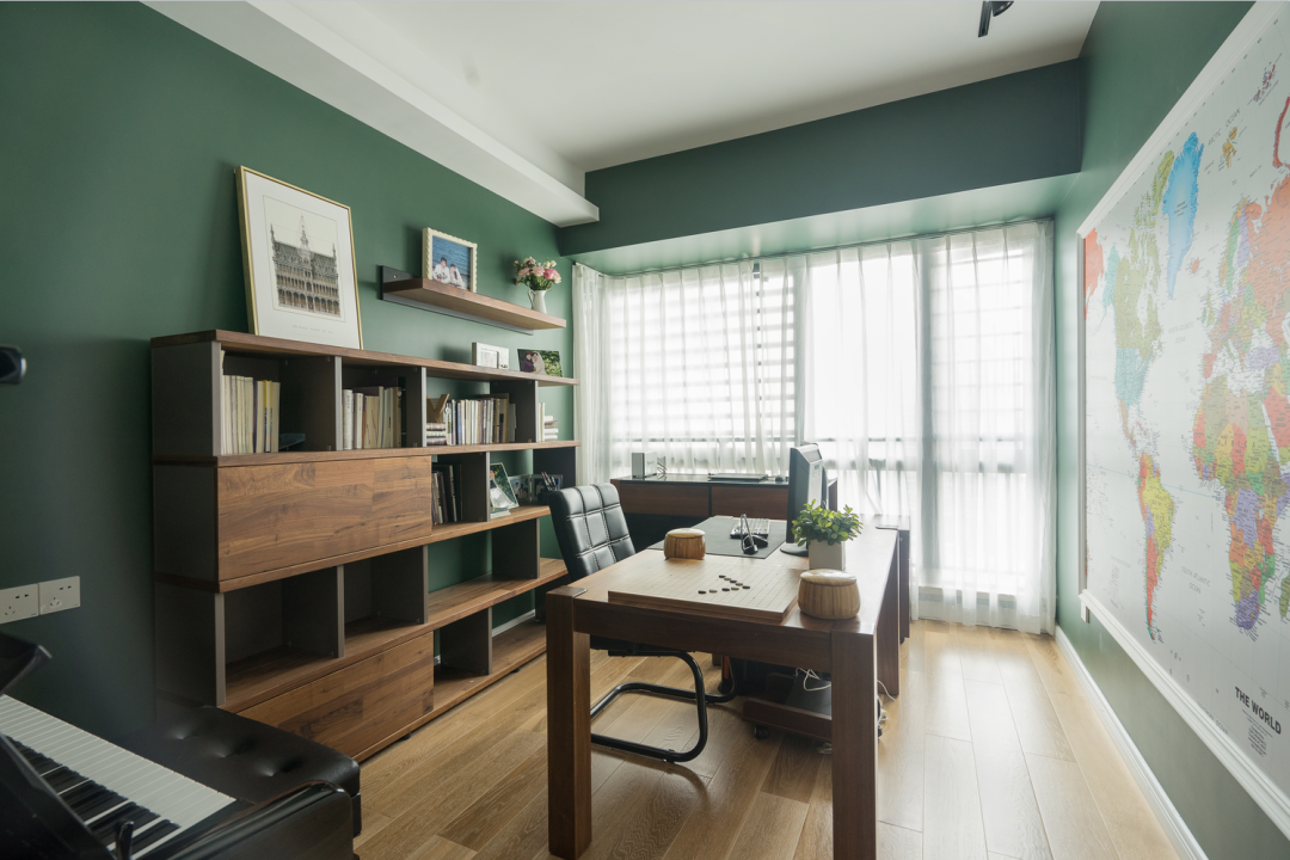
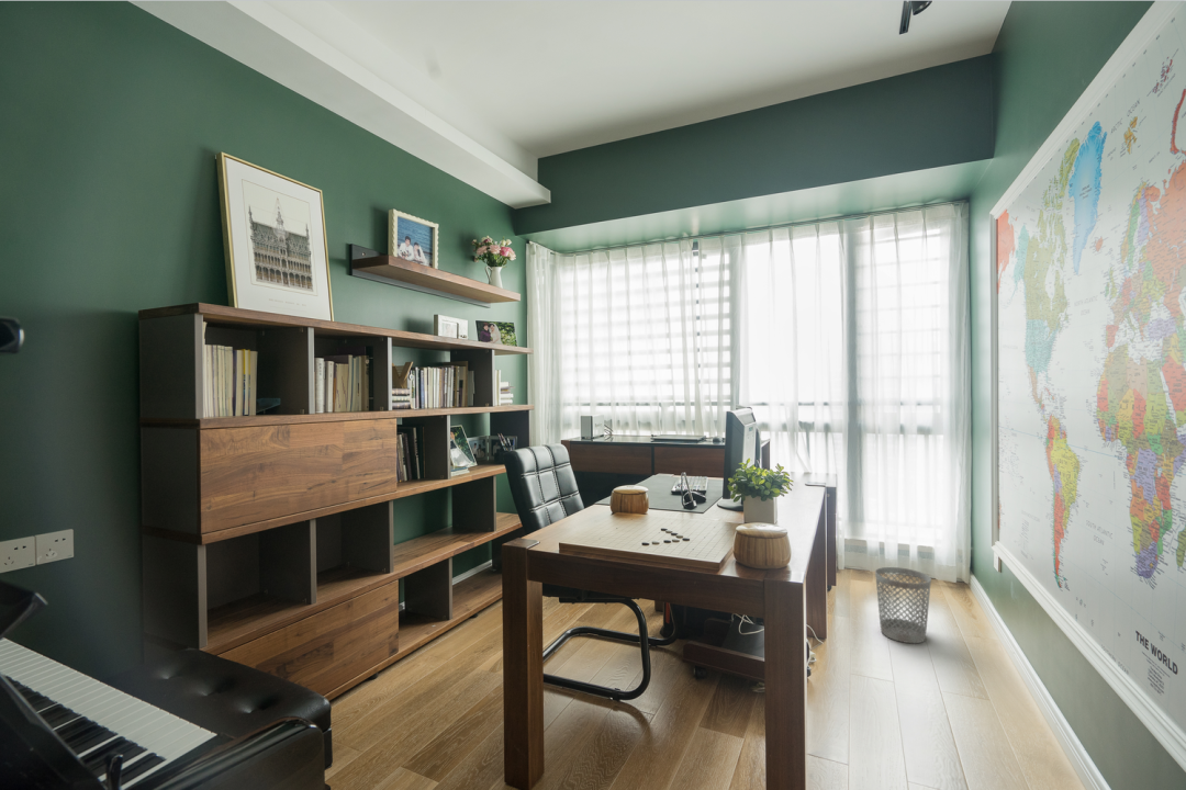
+ wastebasket (903, 605)
